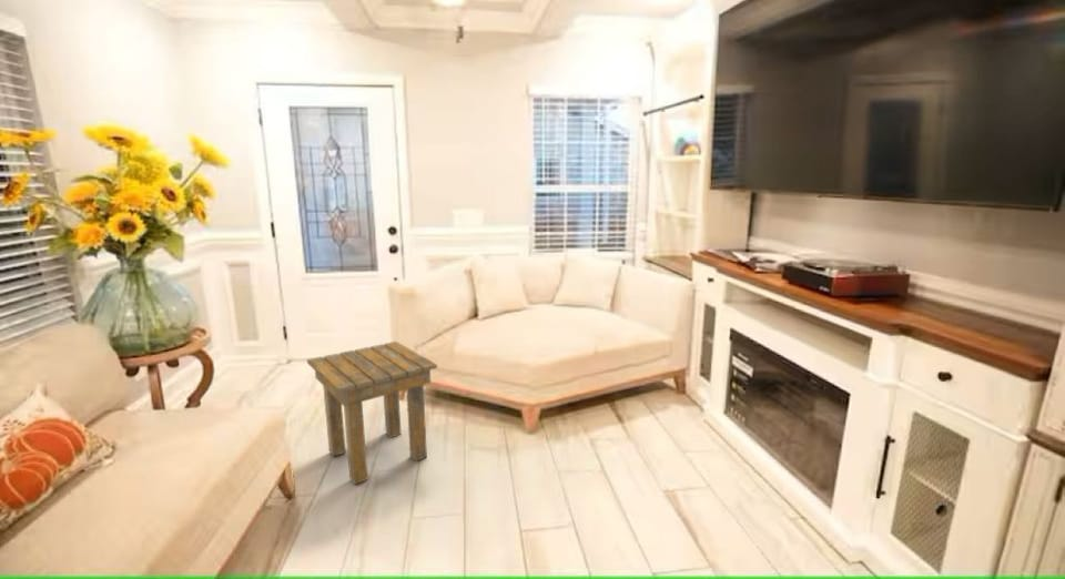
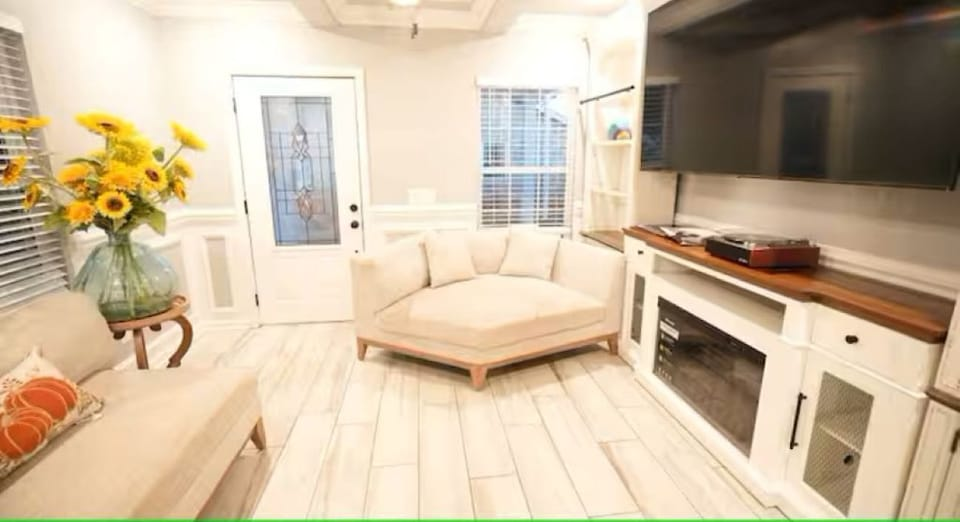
- side table (384, 409)
